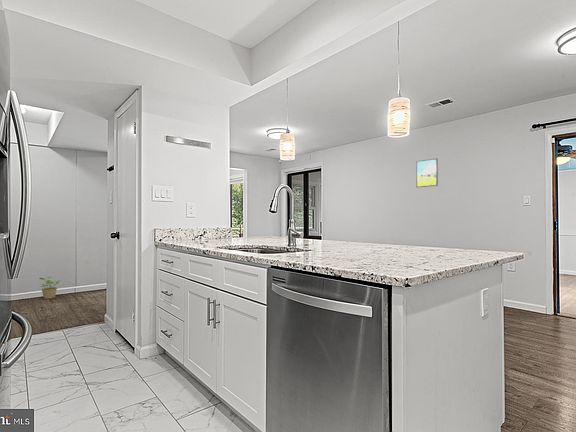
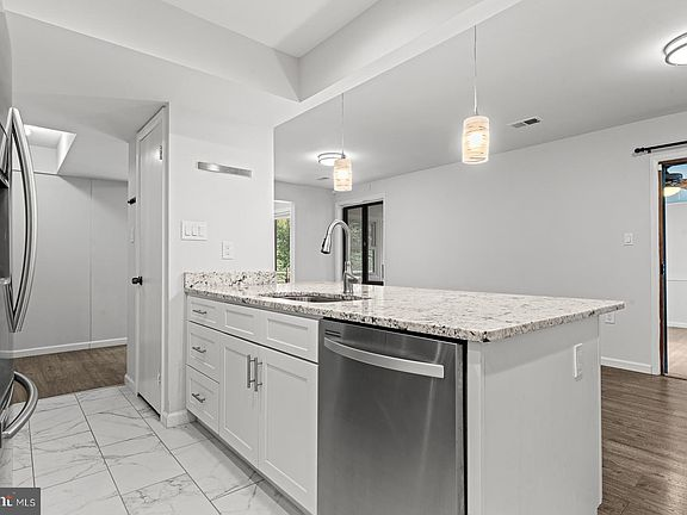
- potted plant (47, 285)
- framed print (426, 173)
